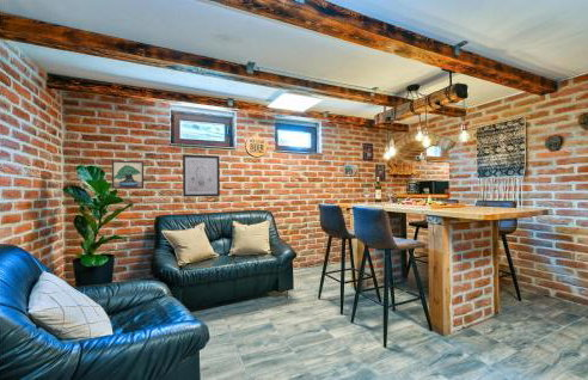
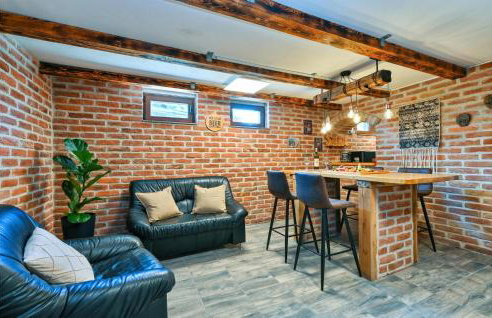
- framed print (128, 174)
- wall art (201, 176)
